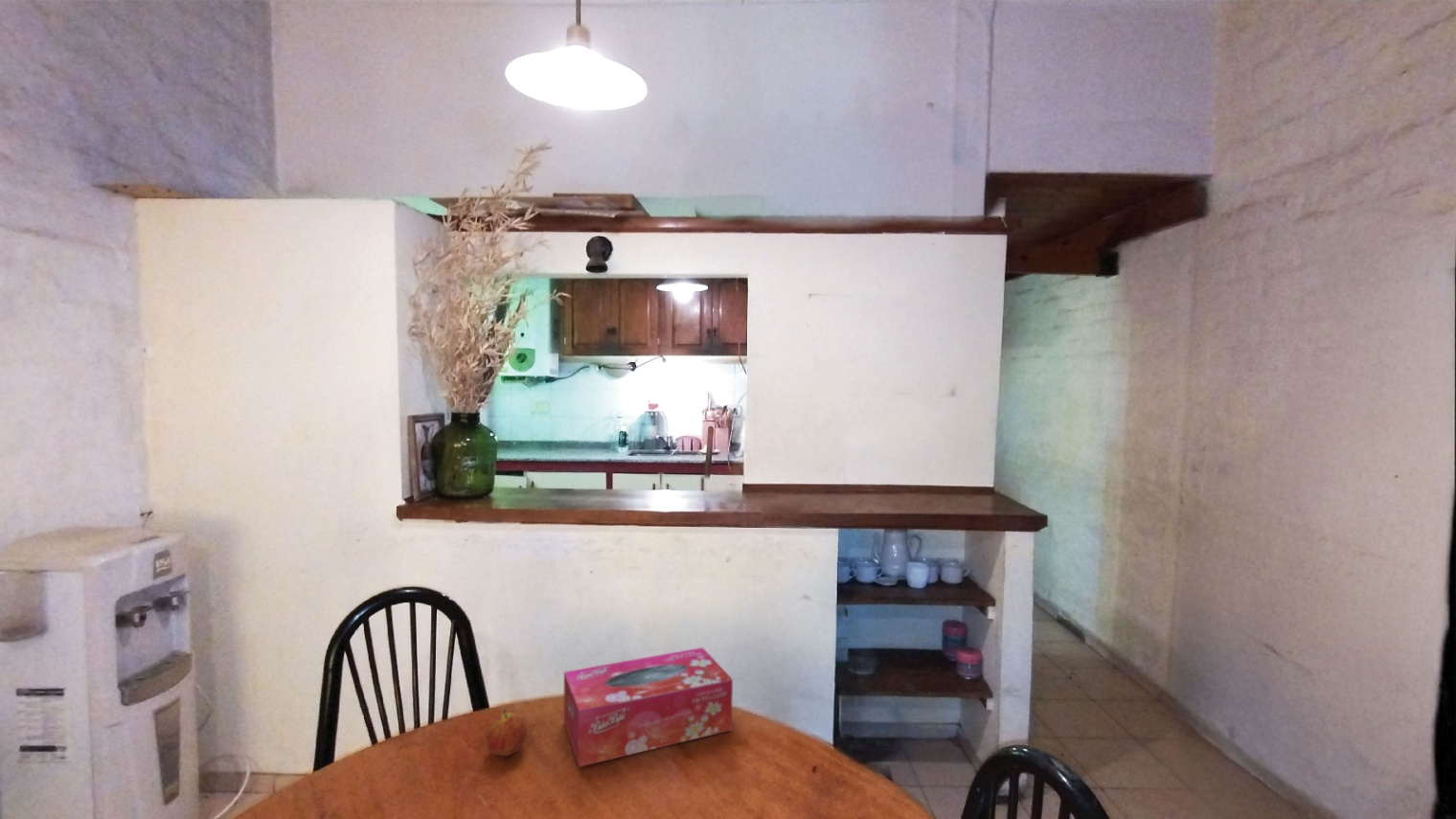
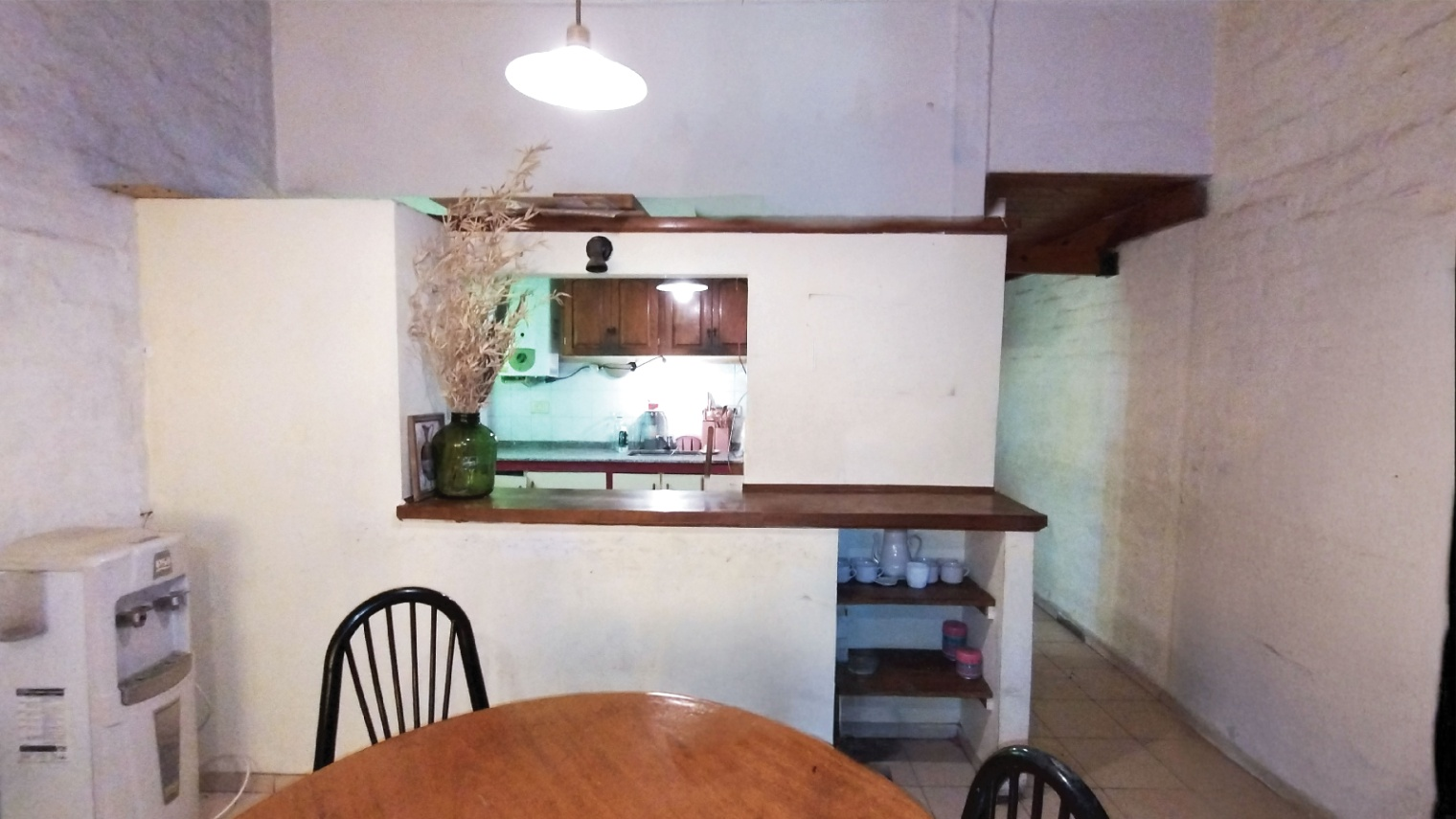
- fruit (506, 731)
- tissue box (647, 700)
